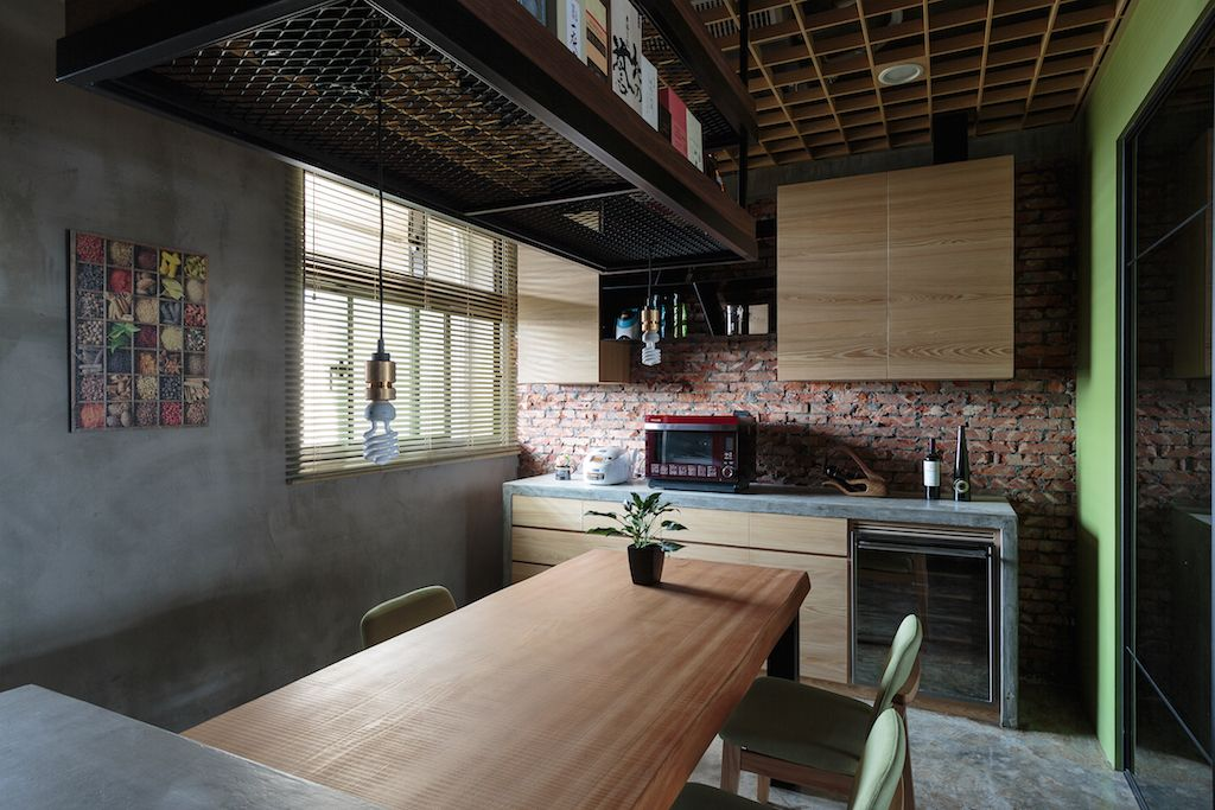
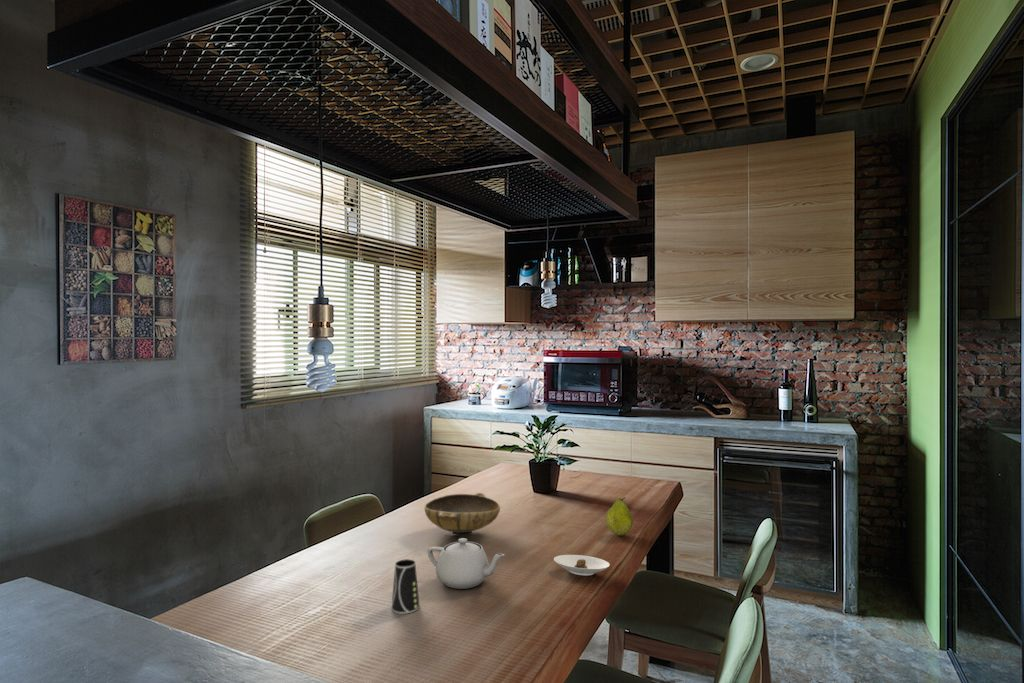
+ fruit (619, 516)
+ teapot (465, 560)
+ bowl (462, 518)
+ cup (405, 585)
+ saucer (581, 565)
